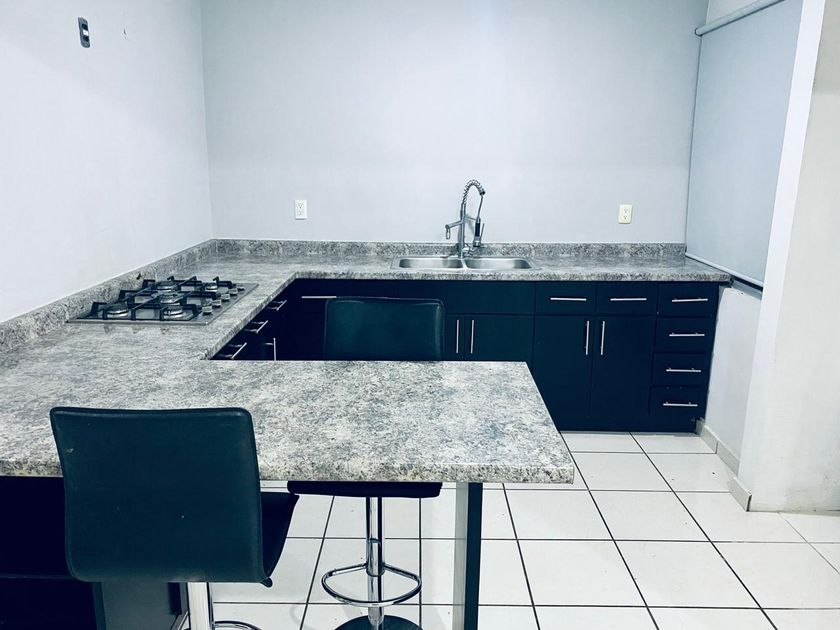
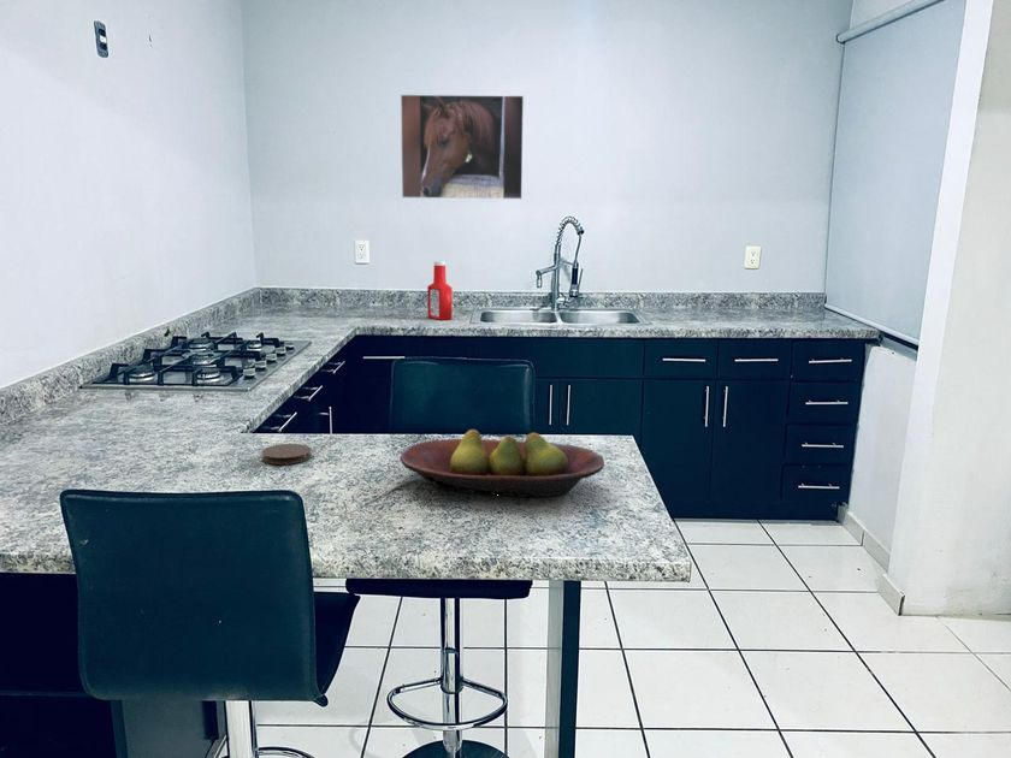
+ soap bottle (439, 289)
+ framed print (462, 147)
+ coaster (286, 454)
+ fruit bowl (501, 458)
